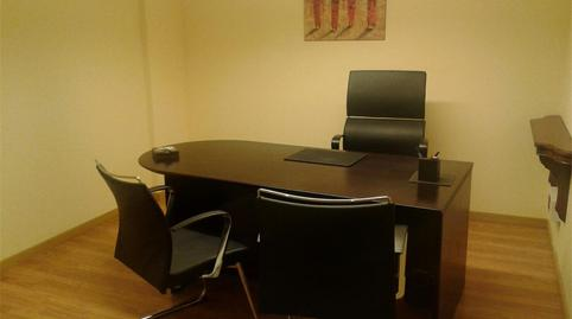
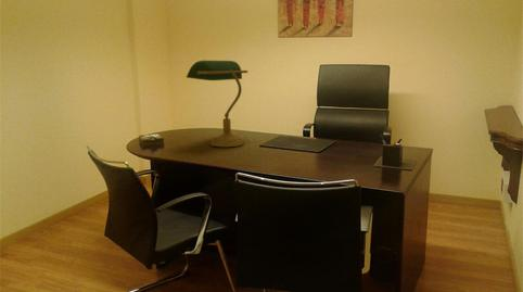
+ desk lamp (228, 109)
